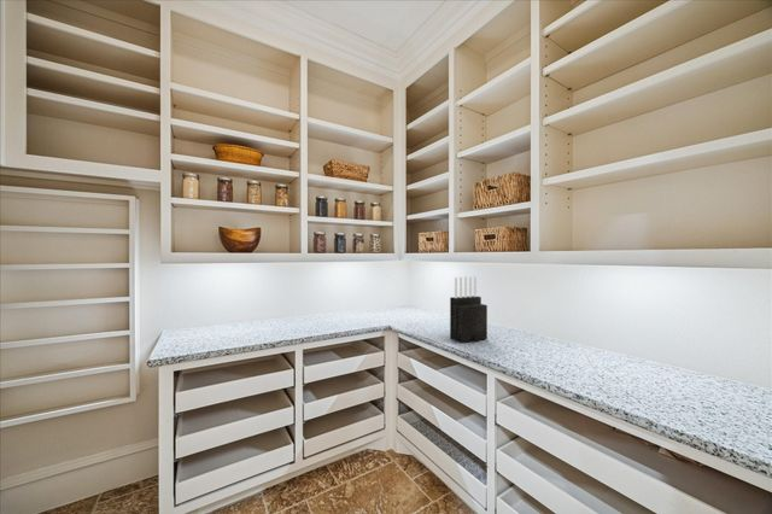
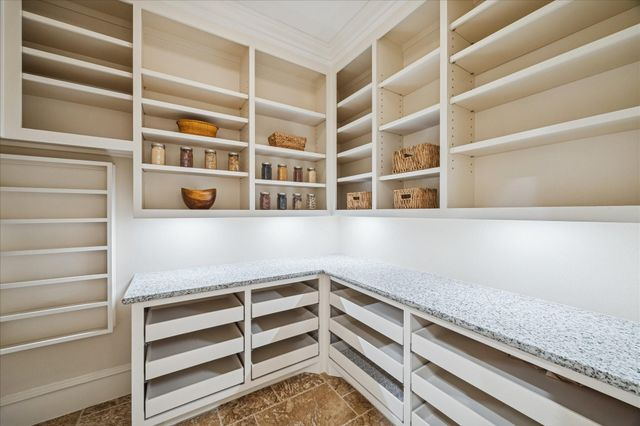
- knife block (469, 308)
